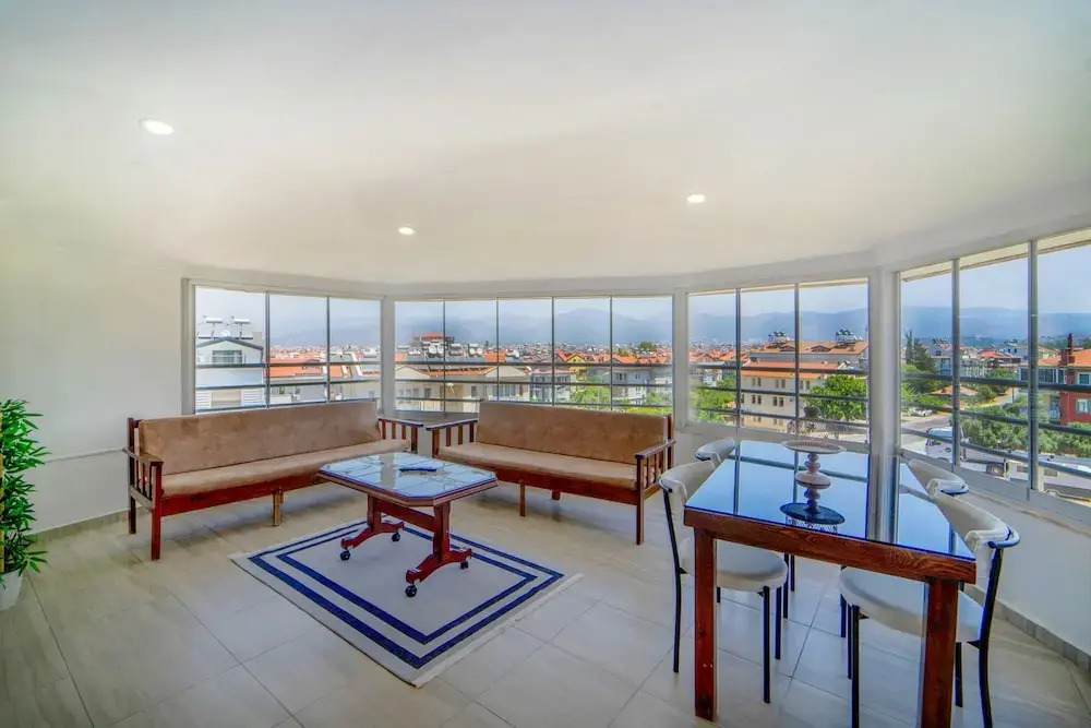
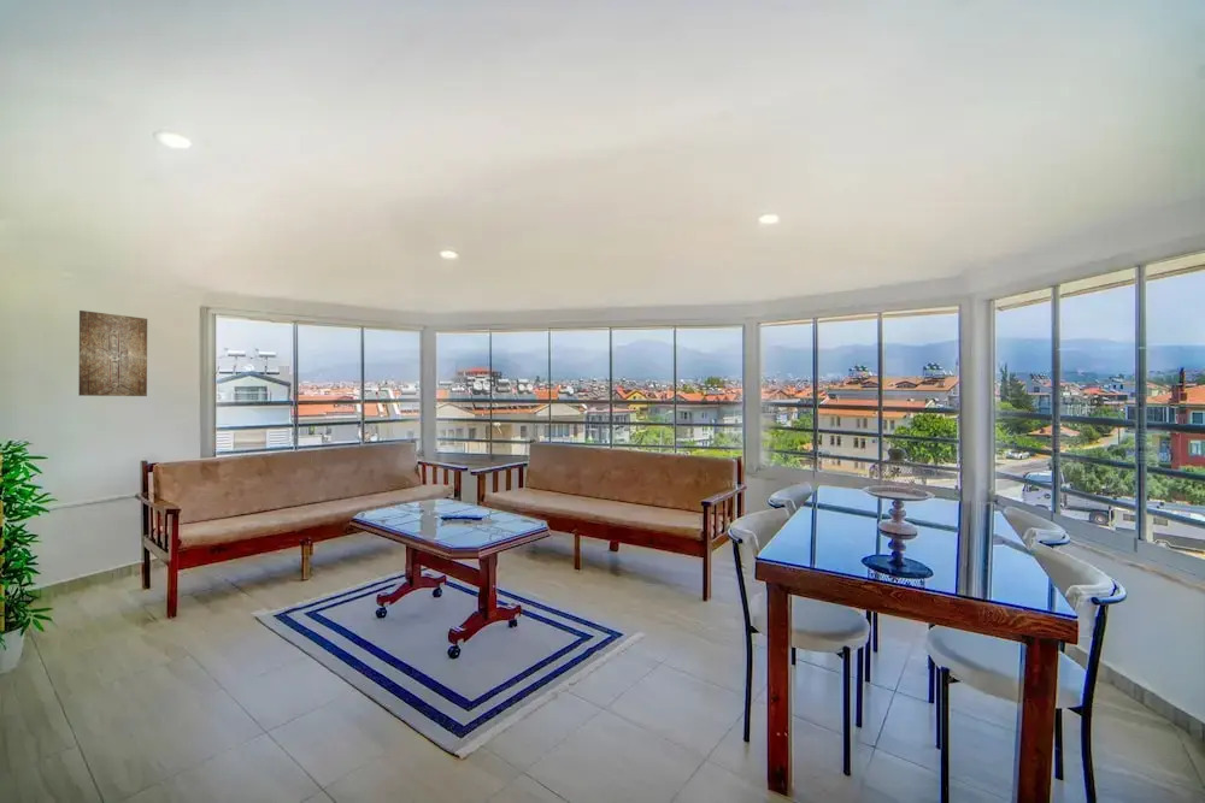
+ wall art (114, 355)
